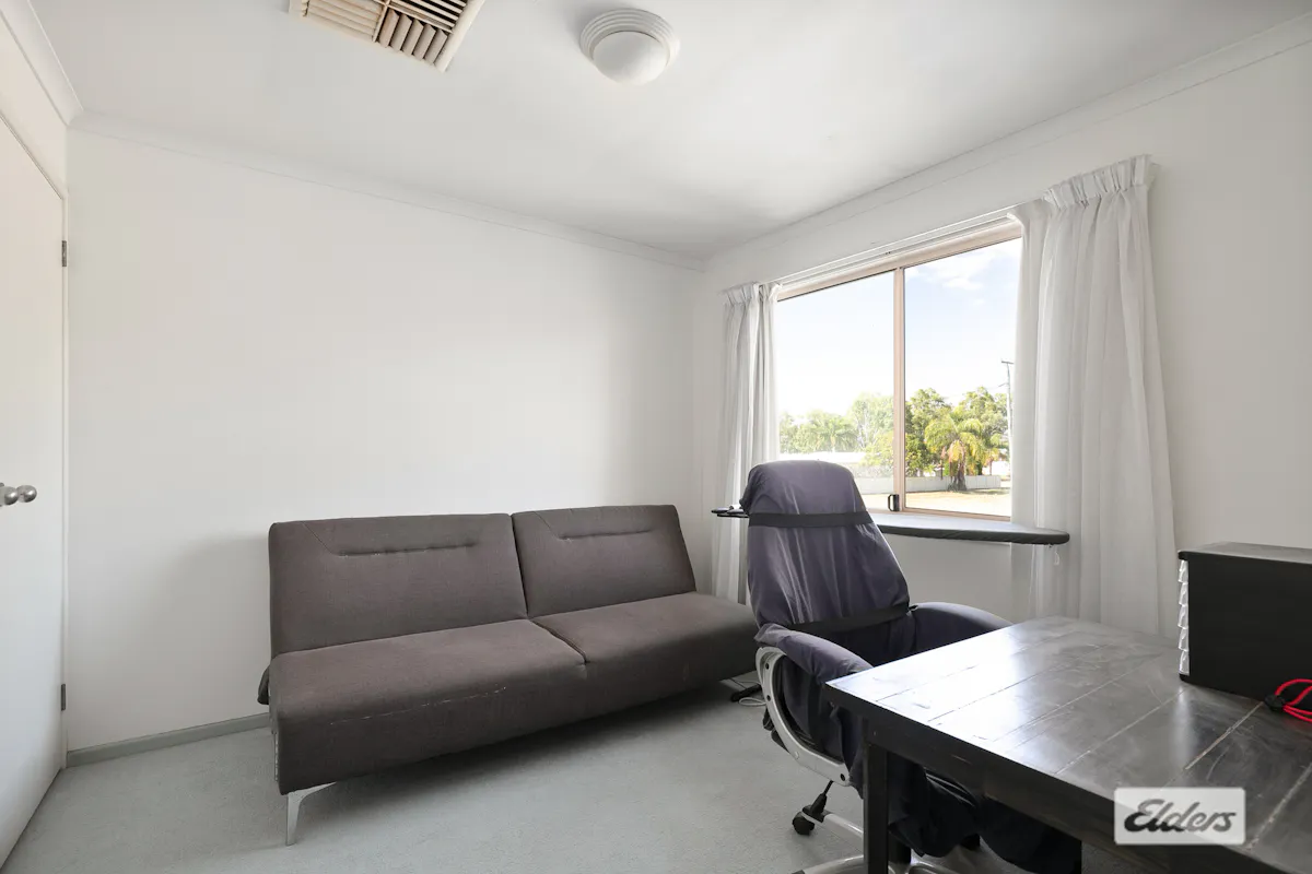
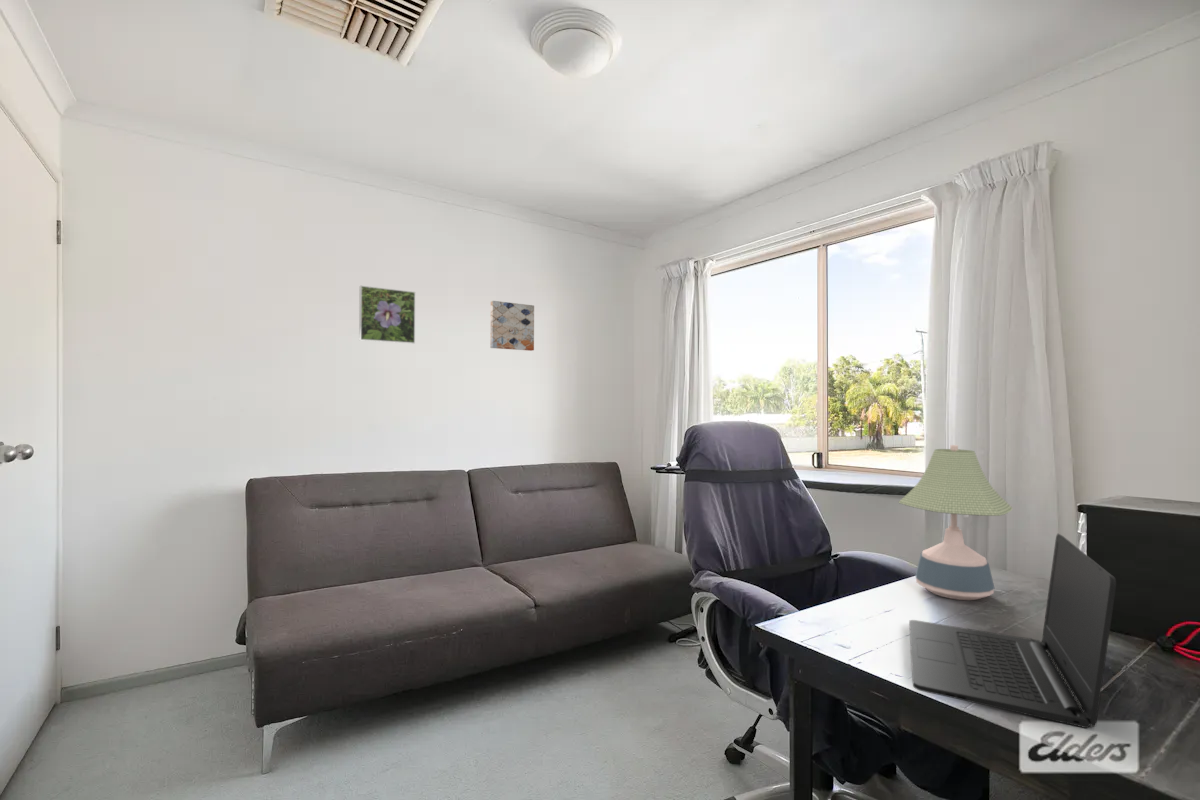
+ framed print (387, 315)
+ laptop (991, 632)
+ desk lamp (953, 518)
+ wall art (512, 326)
